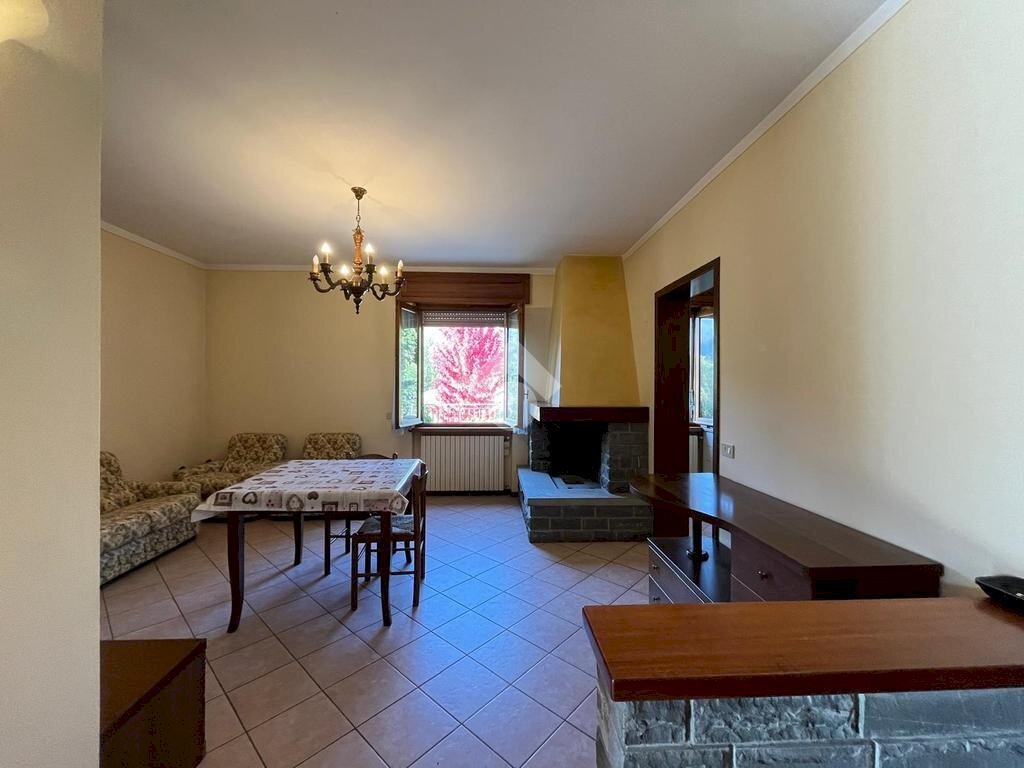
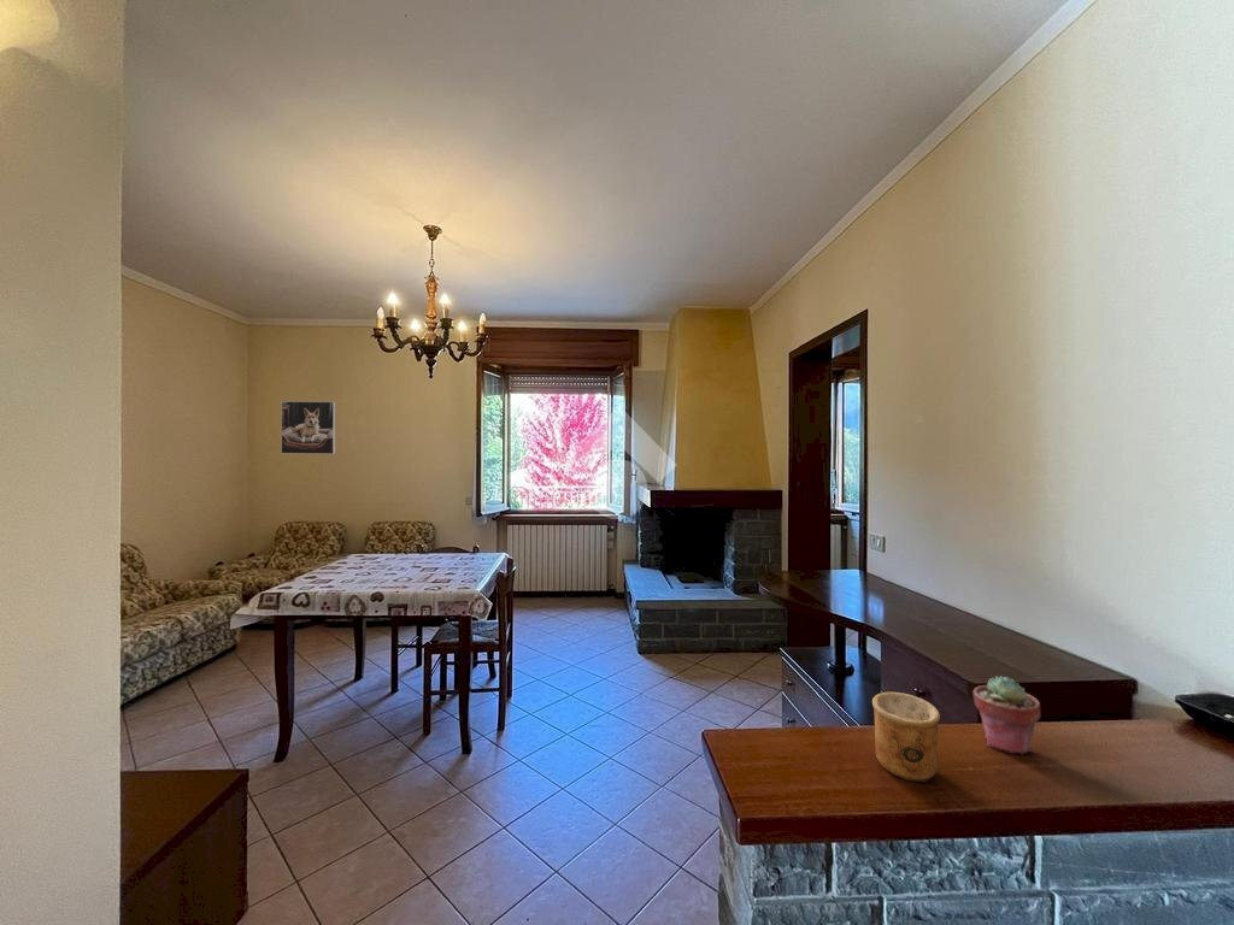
+ cup (904, 736)
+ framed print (307, 428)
+ potted succulent (1005, 709)
